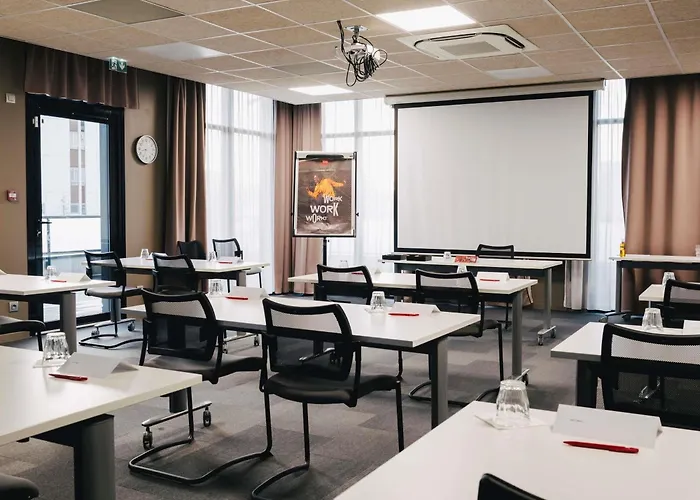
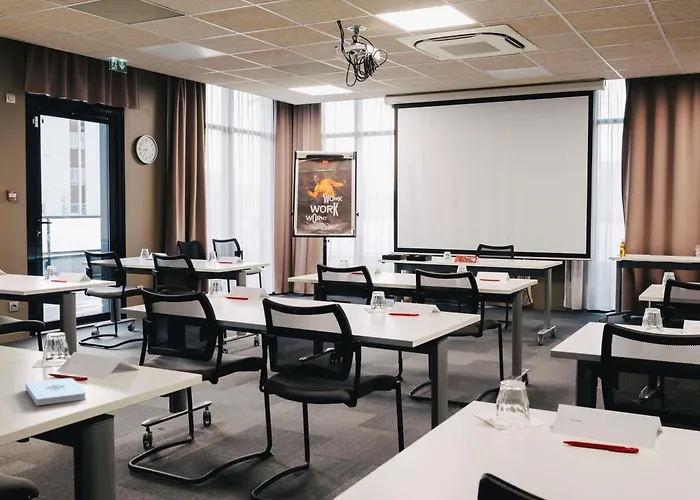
+ notepad (55, 390)
